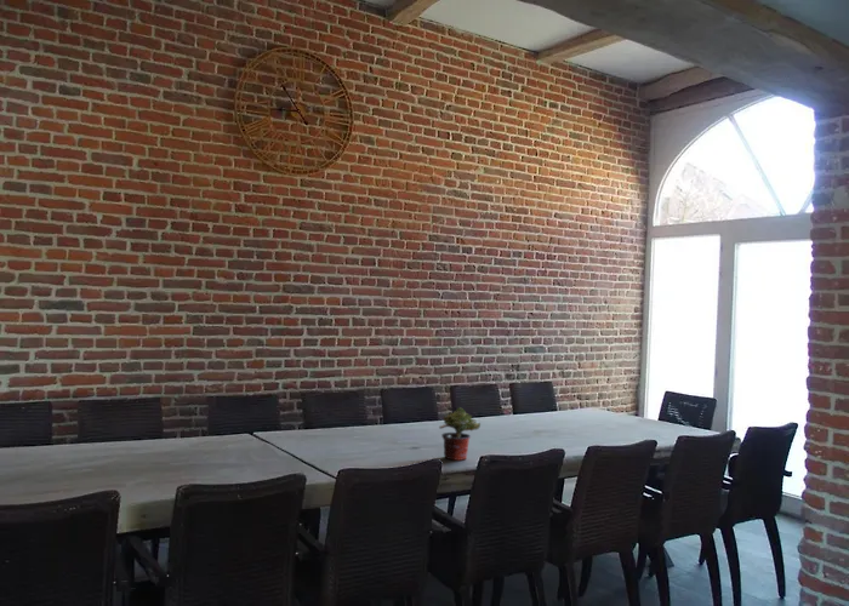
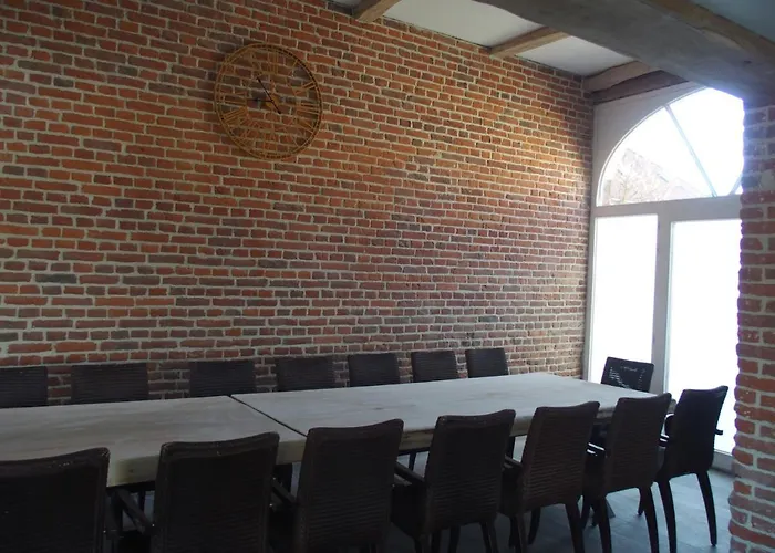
- potted plant (460, 433)
